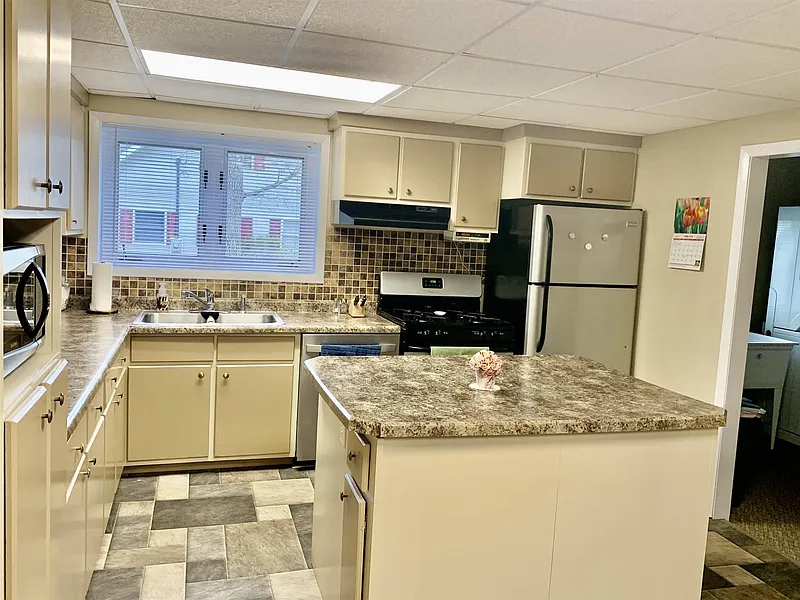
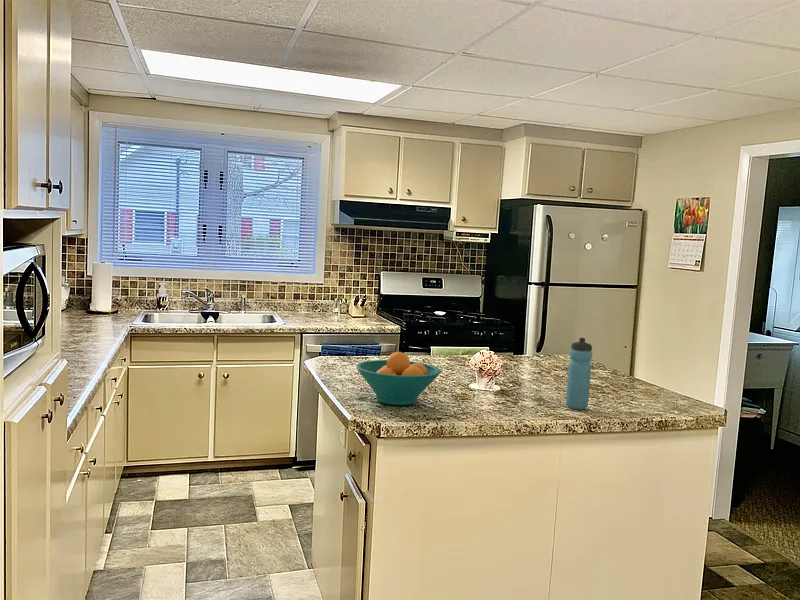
+ fruit bowl (398, 376)
+ water bottle (579, 372)
